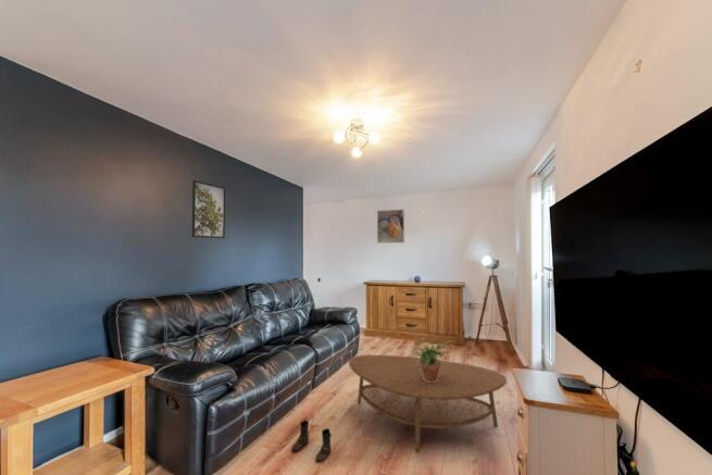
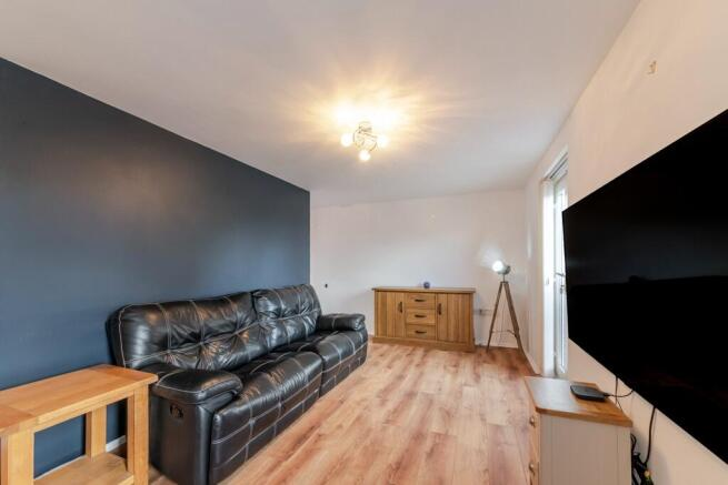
- potted plant (433, 357)
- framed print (209, 211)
- coffee table (421, 400)
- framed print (390, 226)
- boots (308, 440)
